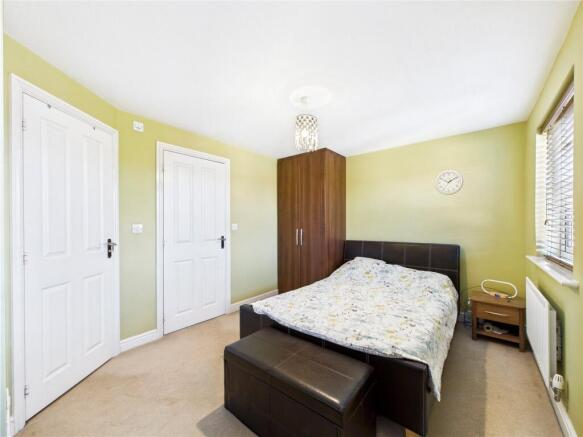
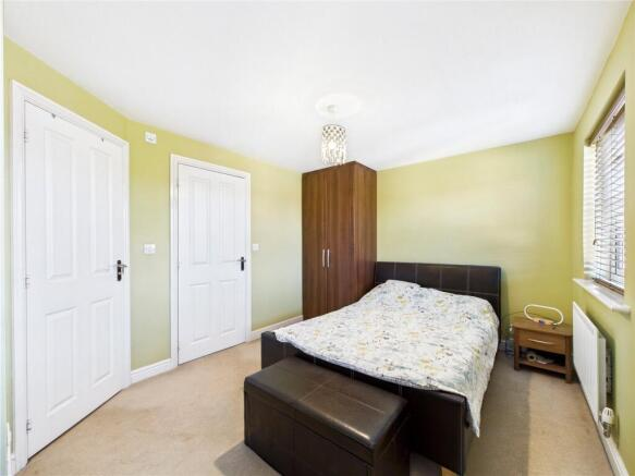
- wall clock (448, 182)
